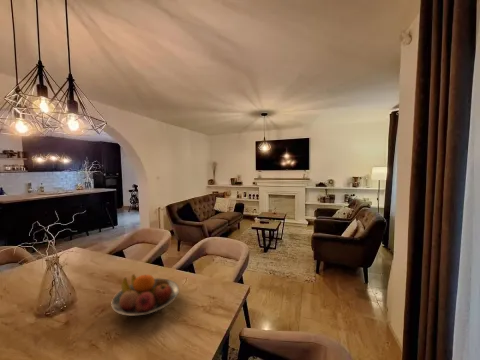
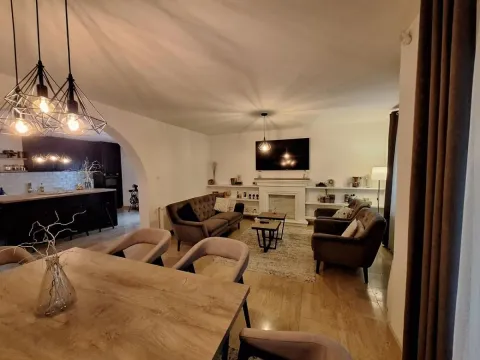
- fruit bowl (147, 291)
